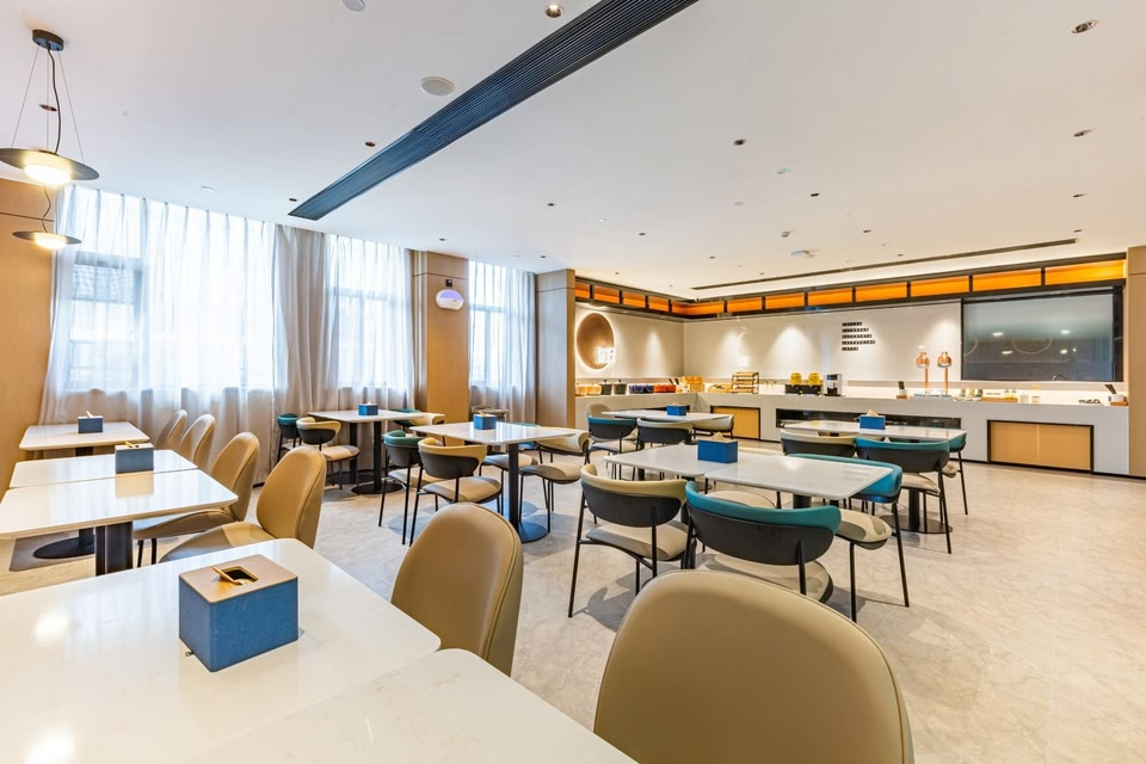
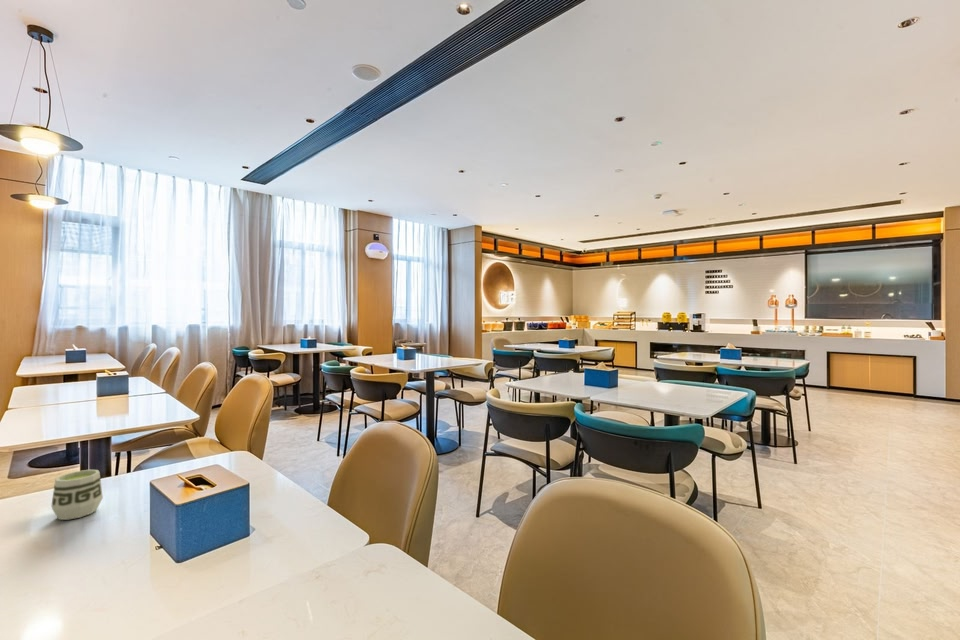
+ cup (77, 494)
